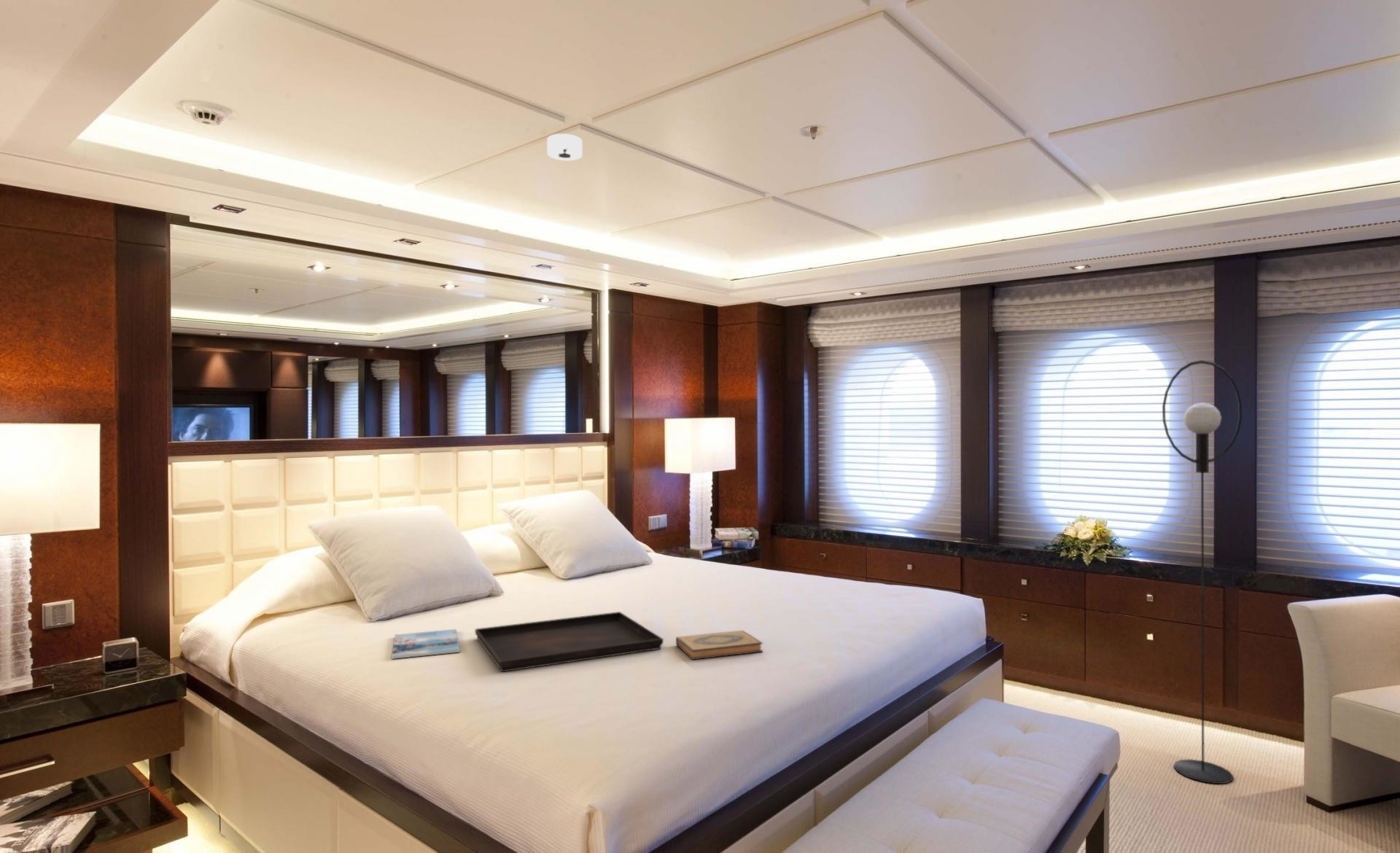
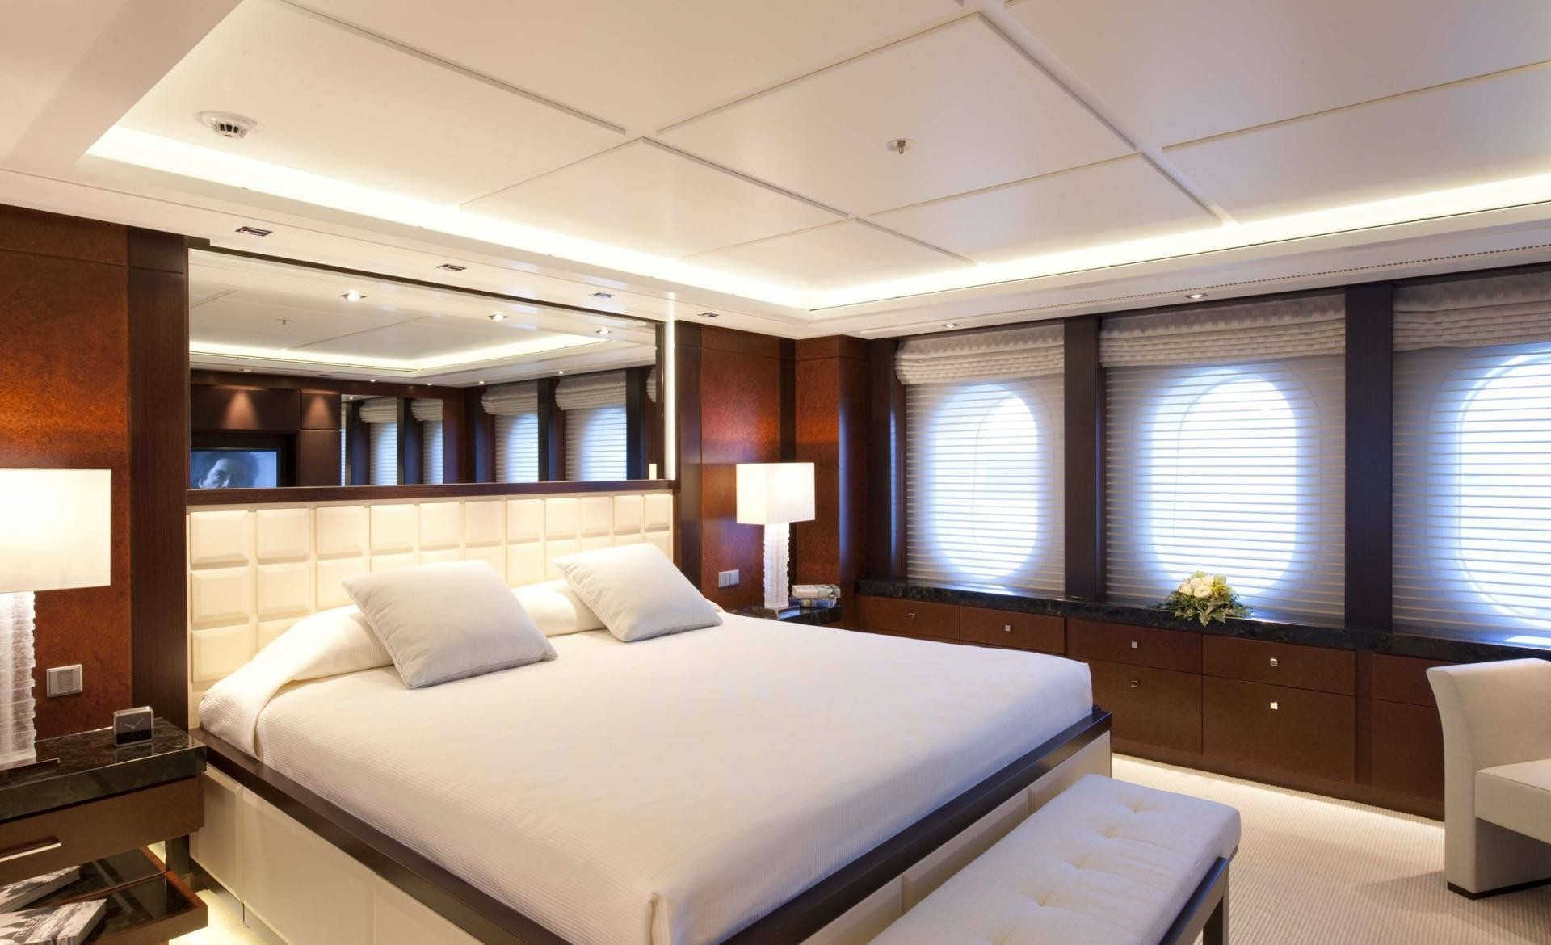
- magazine (426, 643)
- smoke detector (564, 148)
- floor lamp (1202, 566)
- serving tray (567, 639)
- hardback book (718, 644)
